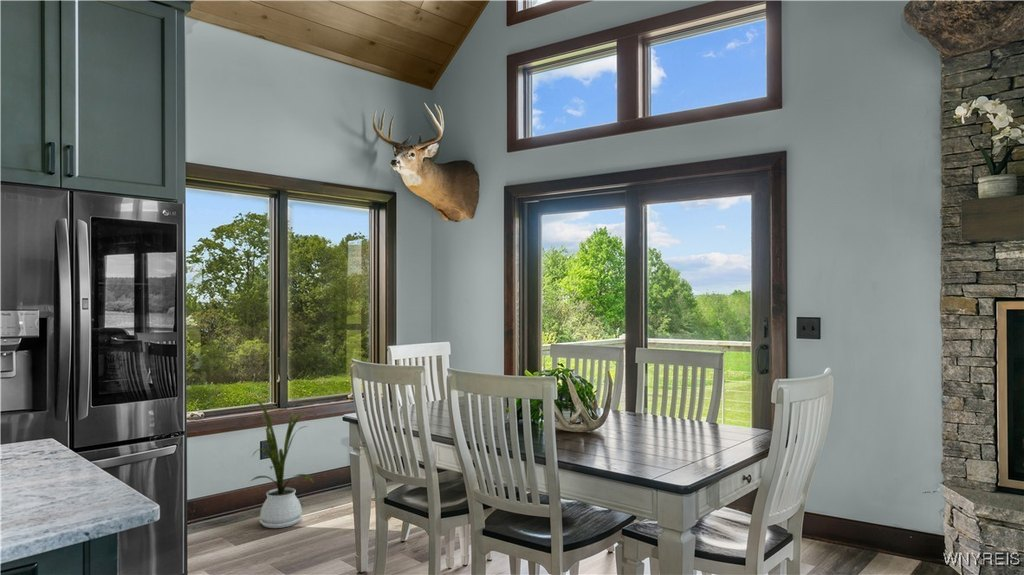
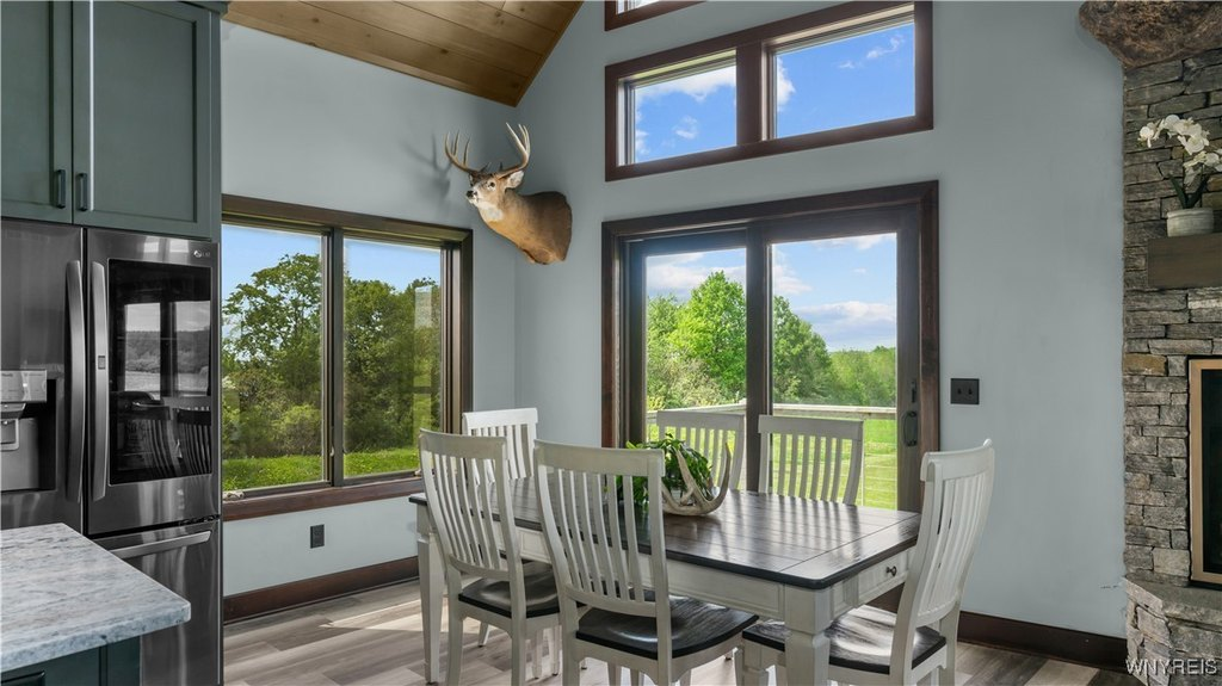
- house plant (278, 459)
